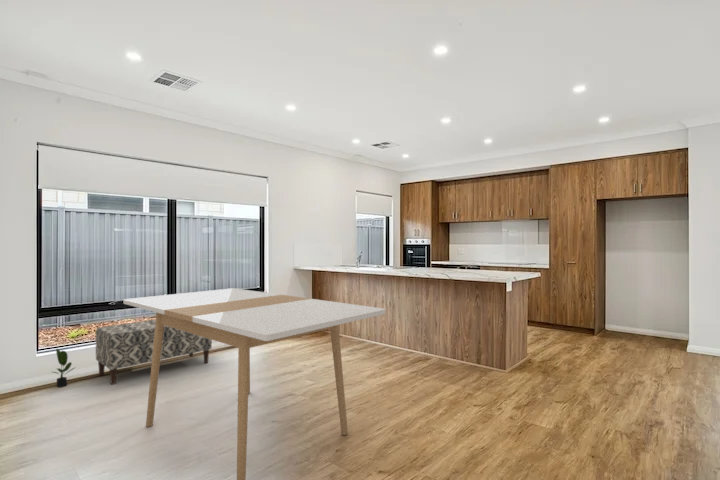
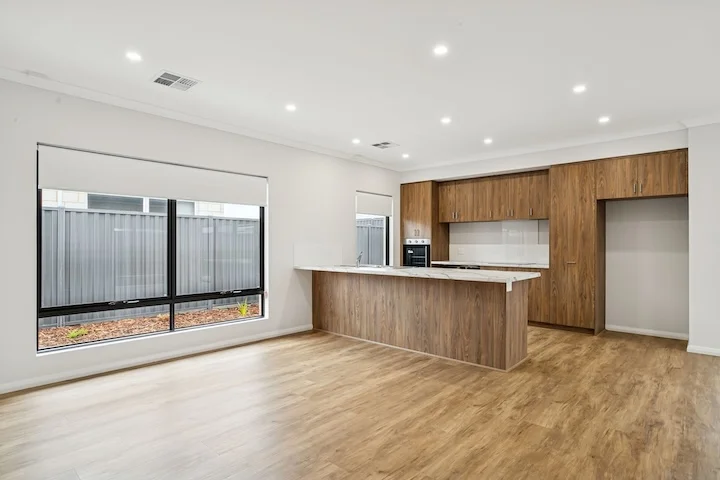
- potted plant (63, 367)
- bench (152, 345)
- dining table (244, 366)
